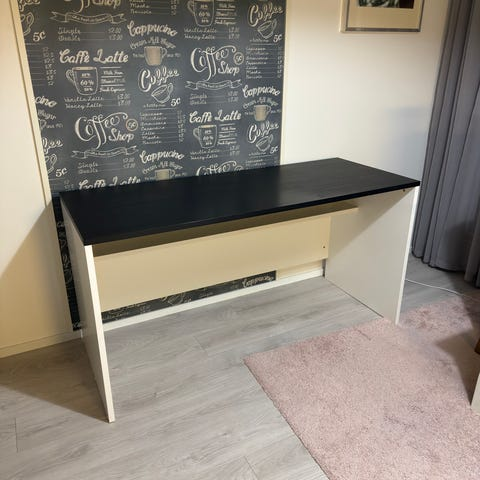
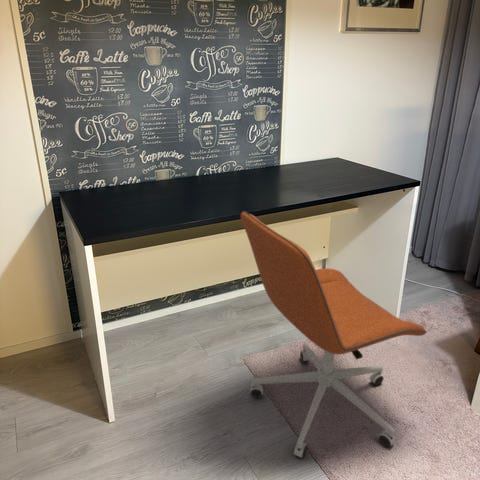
+ office chair (331, 317)
